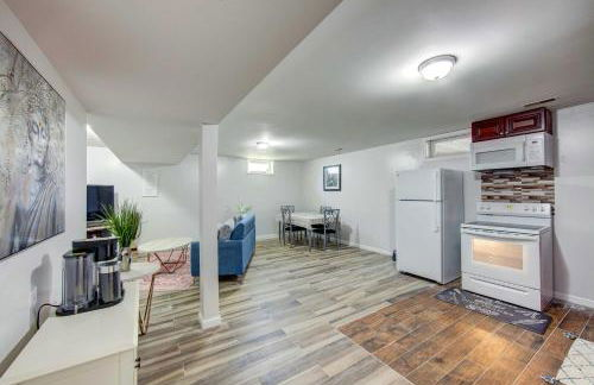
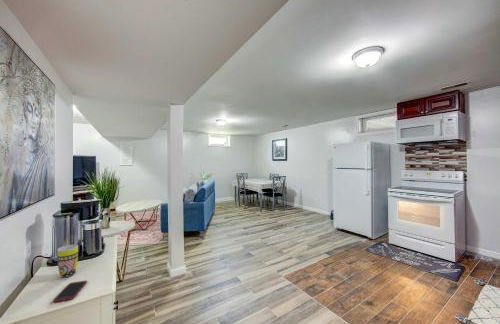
+ cell phone (71, 290)
+ mug (65, 260)
